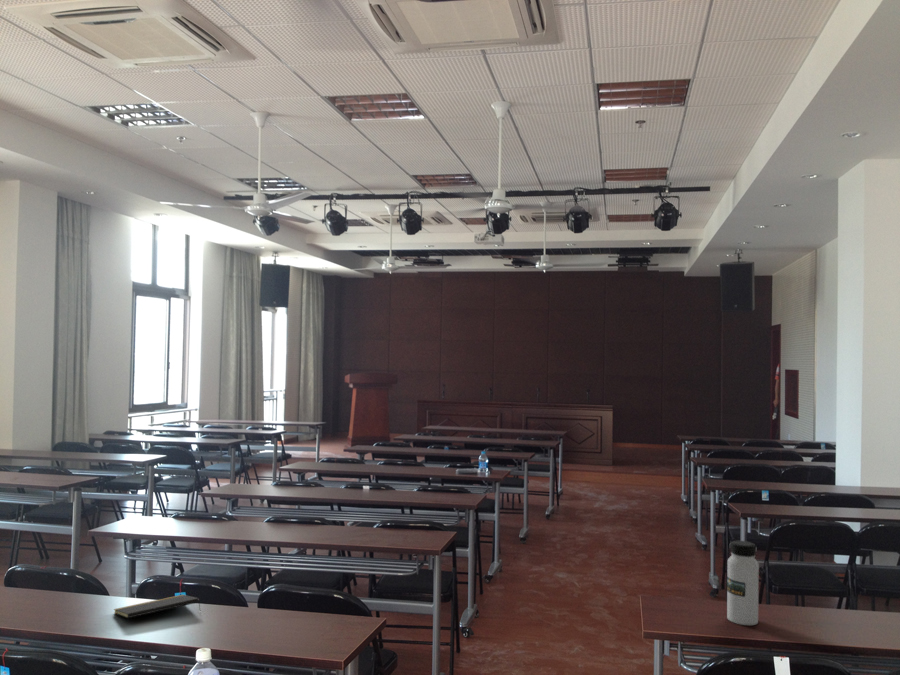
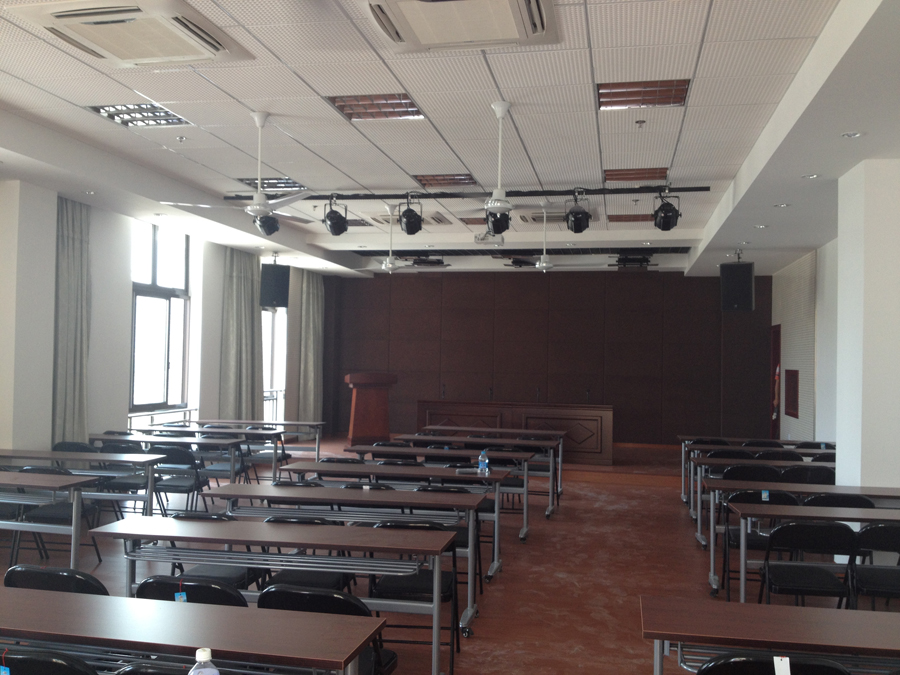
- water bottle (742, 581)
- notepad (156, 605)
